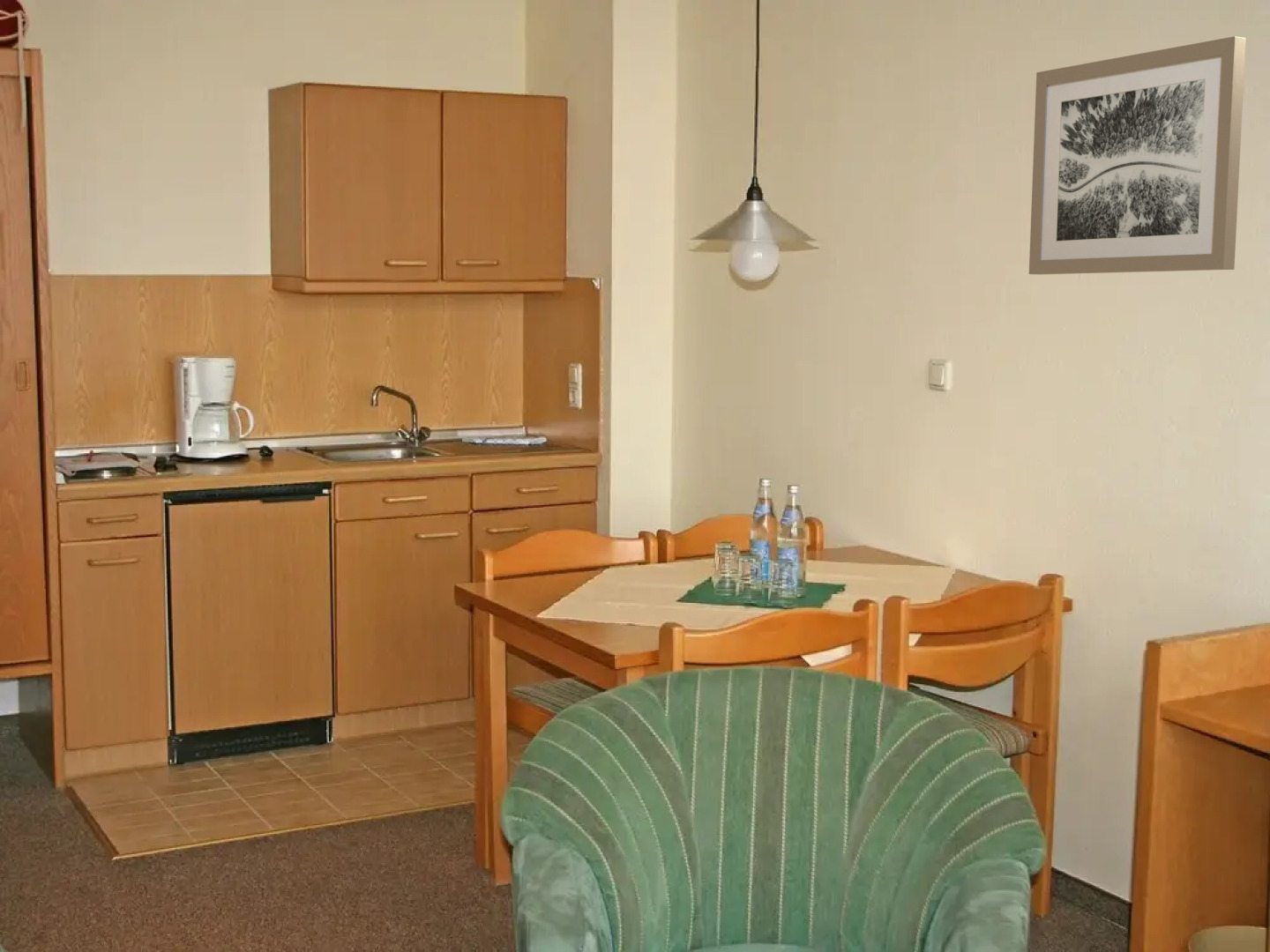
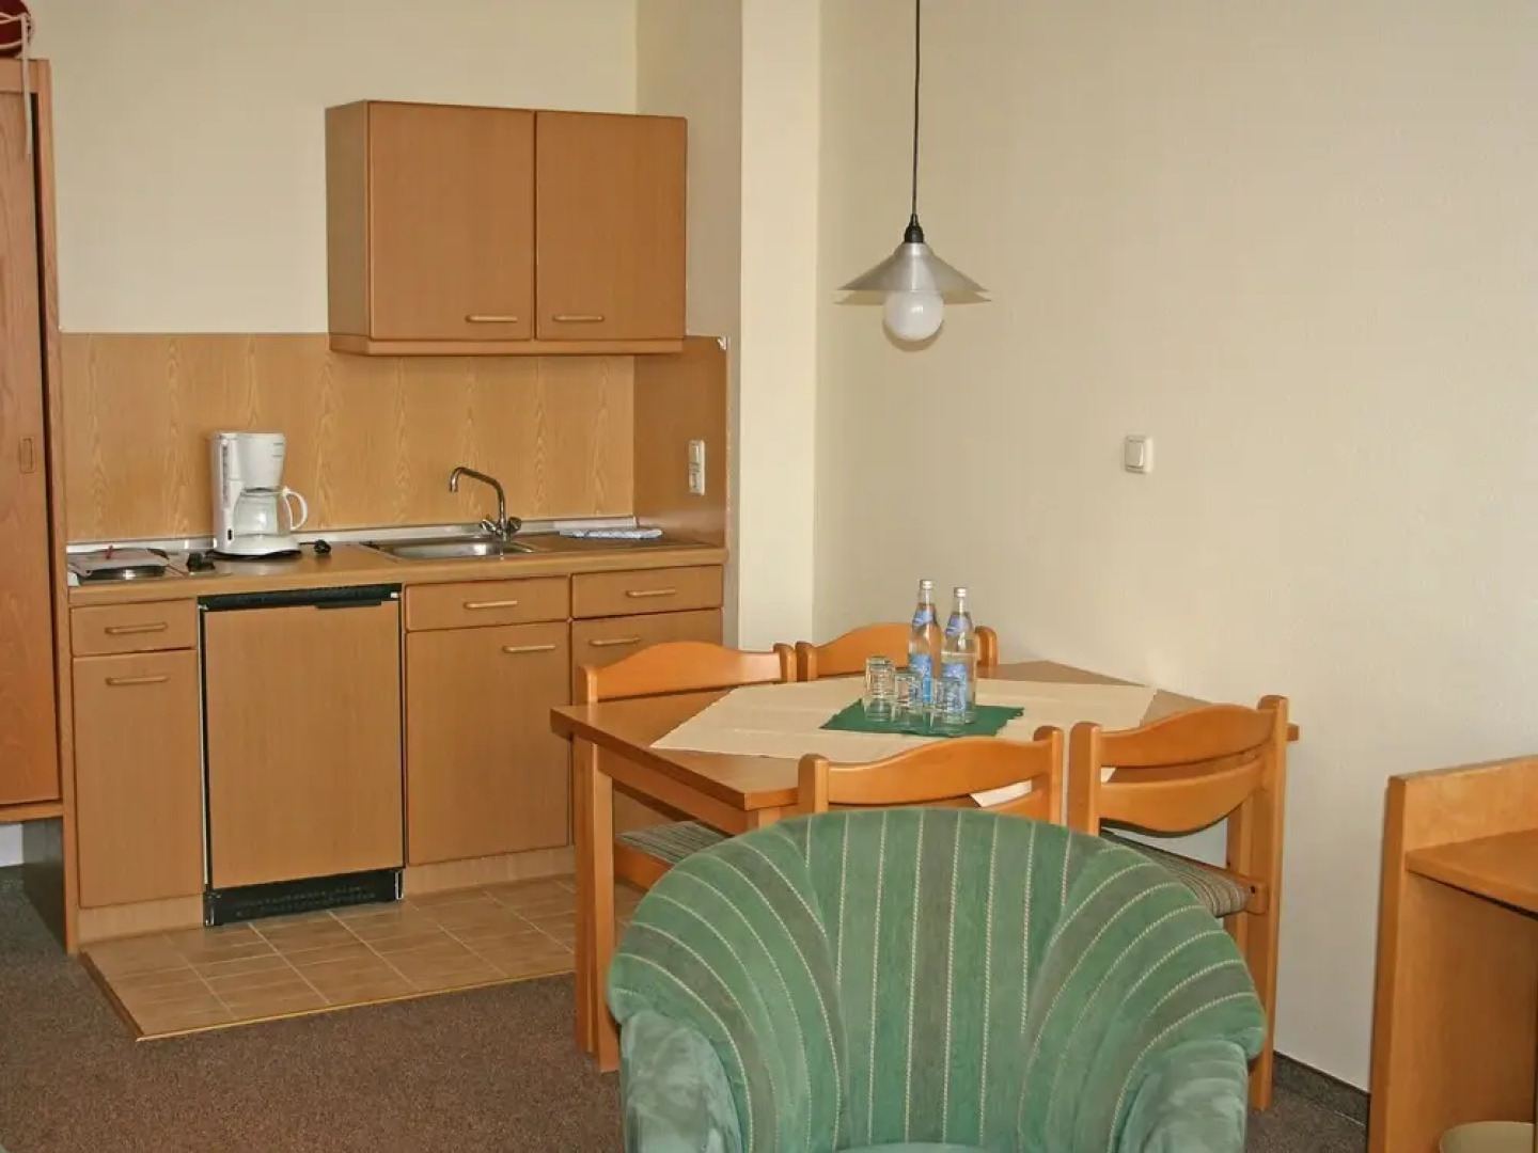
- wall art (1129, 165)
